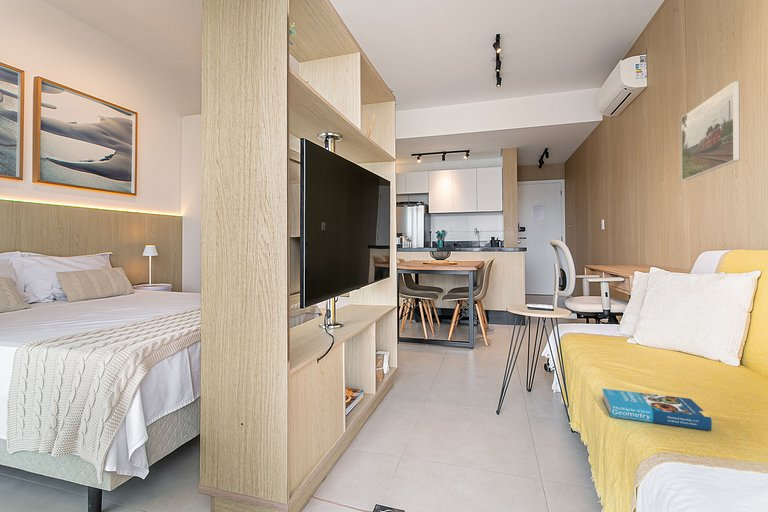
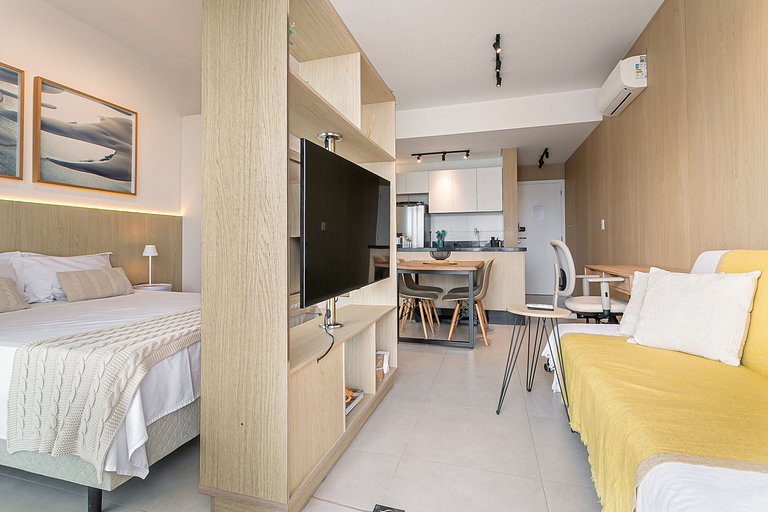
- book (651, 407)
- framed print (707, 136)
